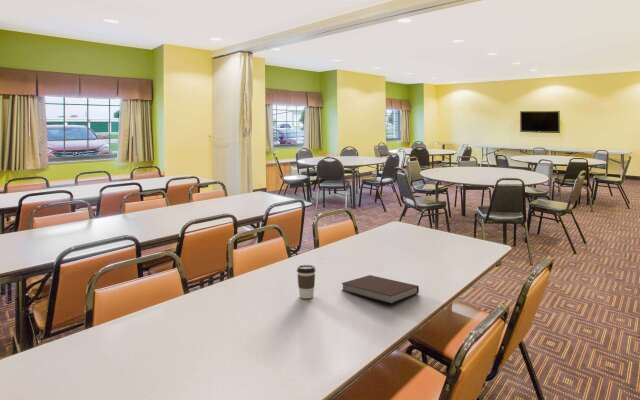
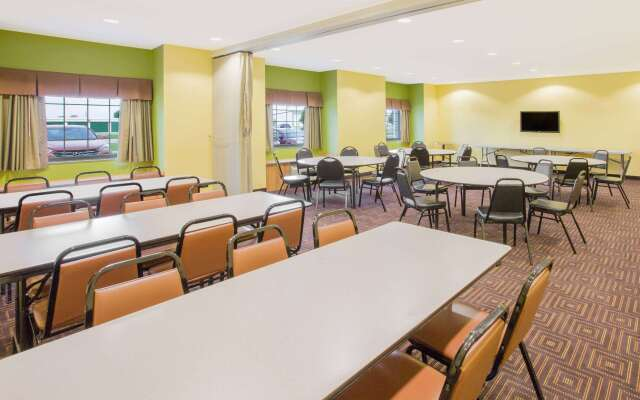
- notebook (379, 288)
- coffee cup (306, 281)
